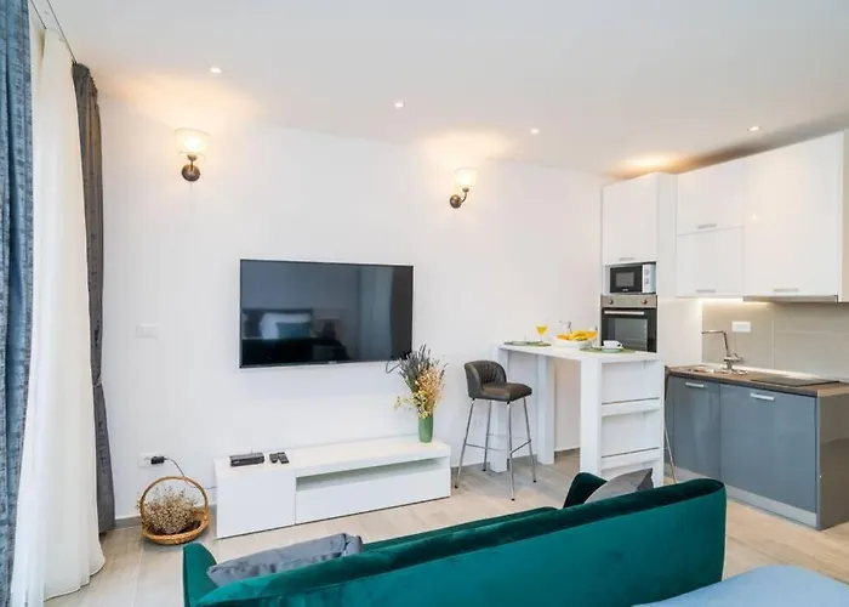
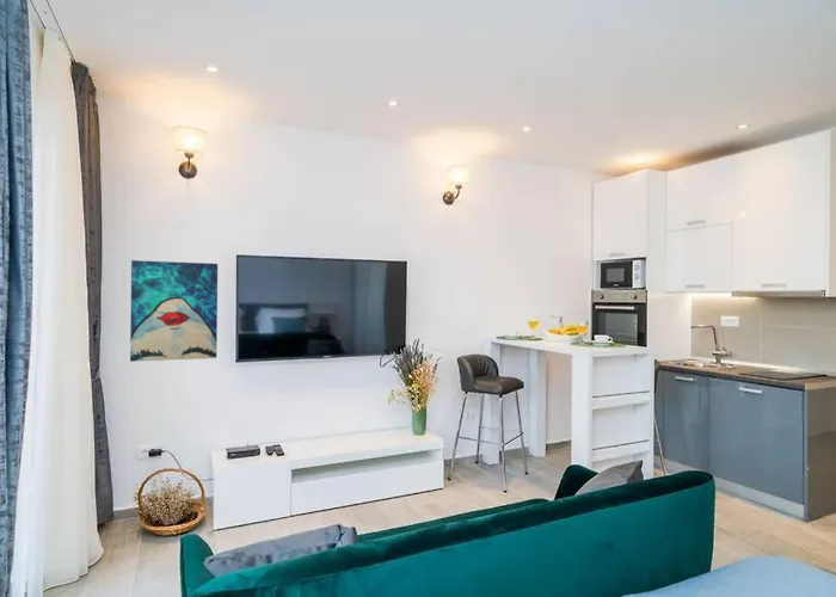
+ wall art (174, 310)
